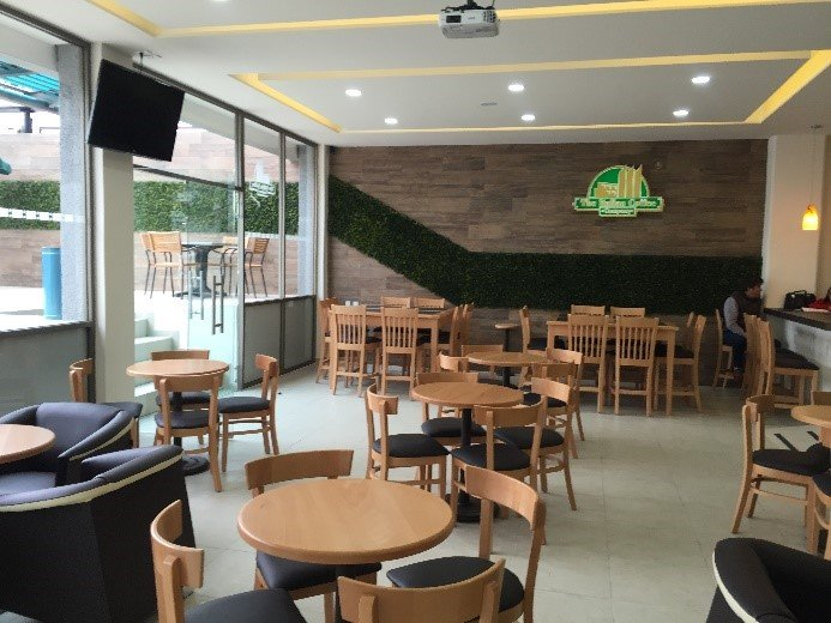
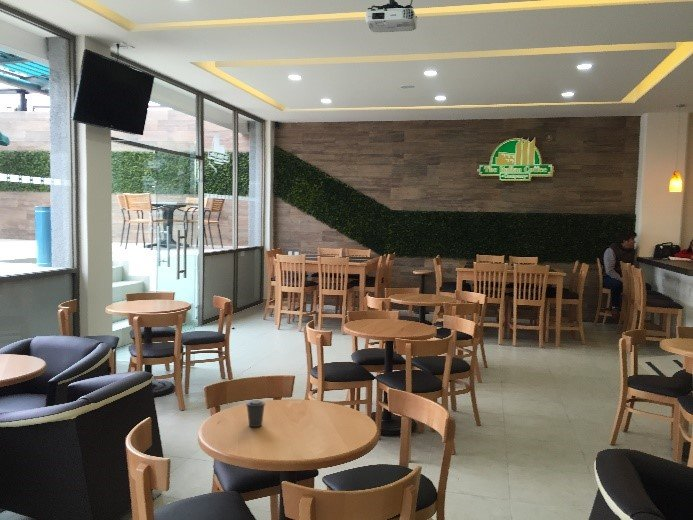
+ coffee cup (255, 413)
